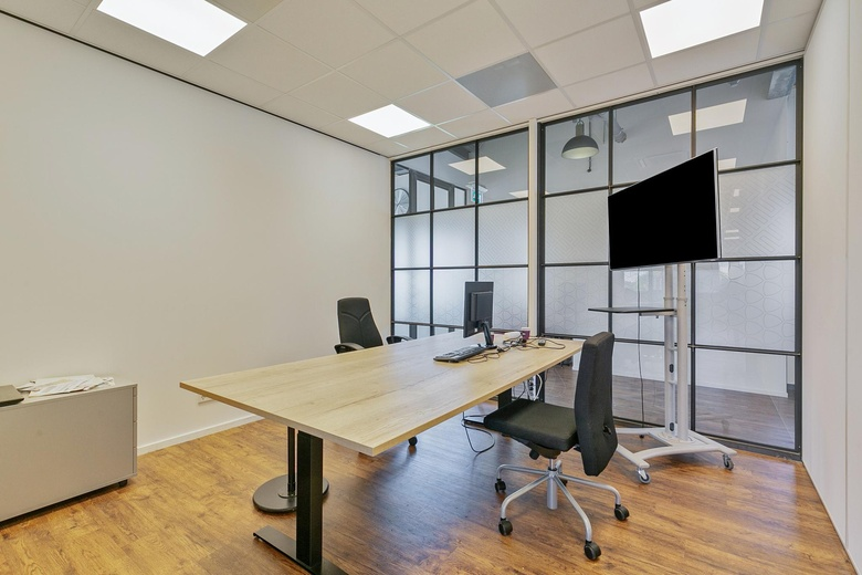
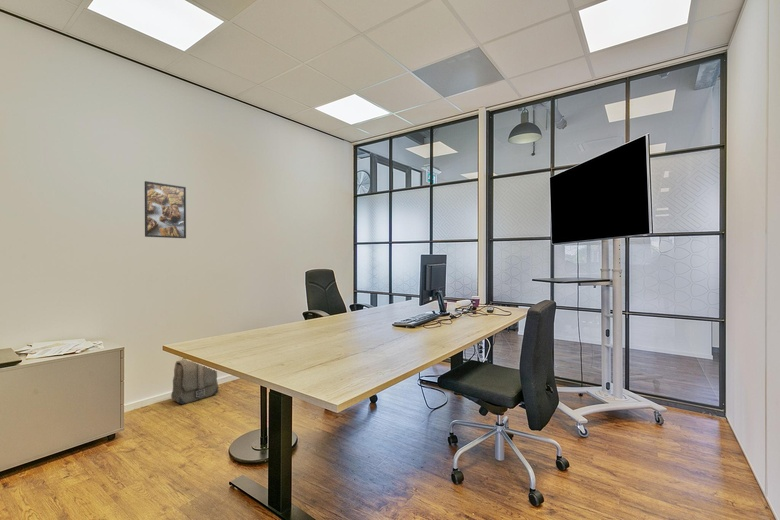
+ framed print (166, 210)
+ backpack (196, 376)
